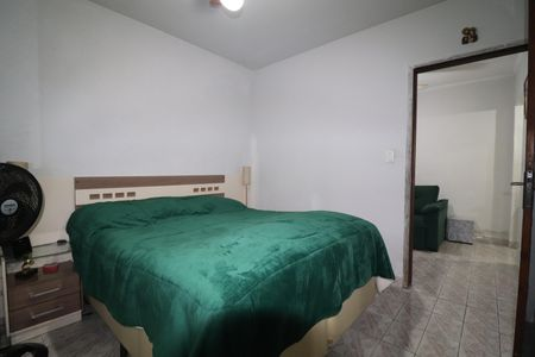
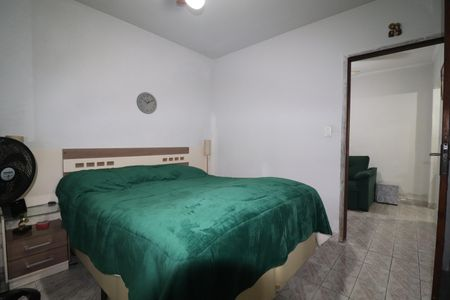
+ wall clock (147, 103)
